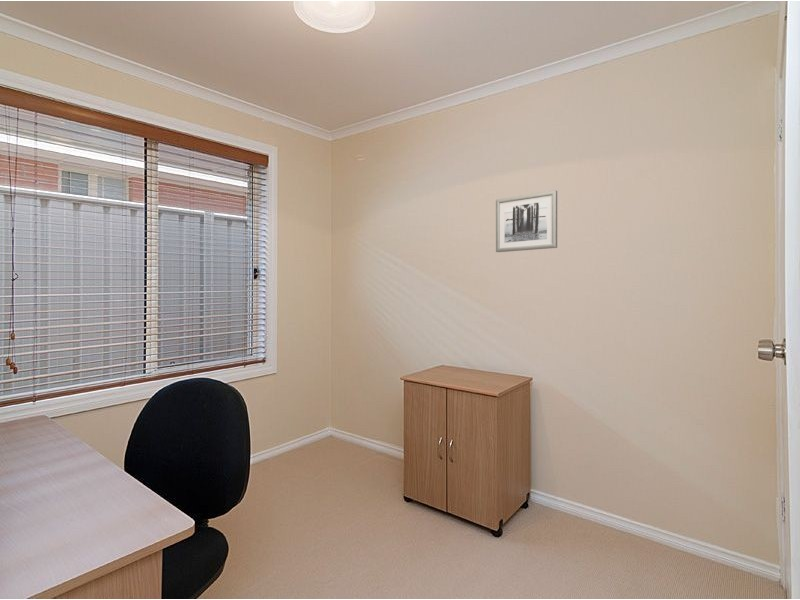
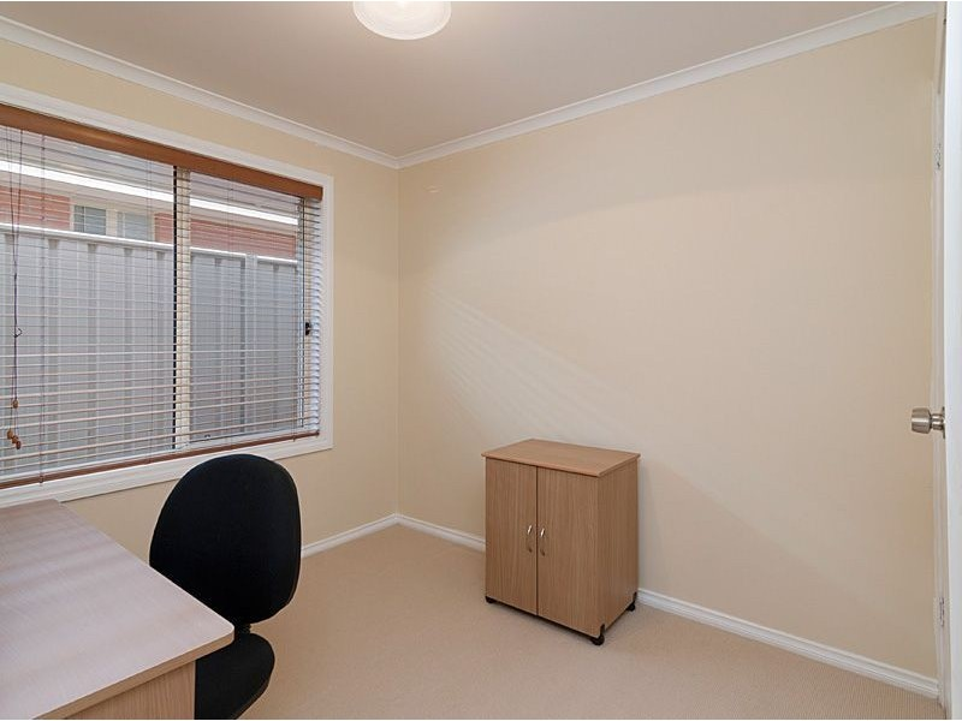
- wall art (525, 222)
